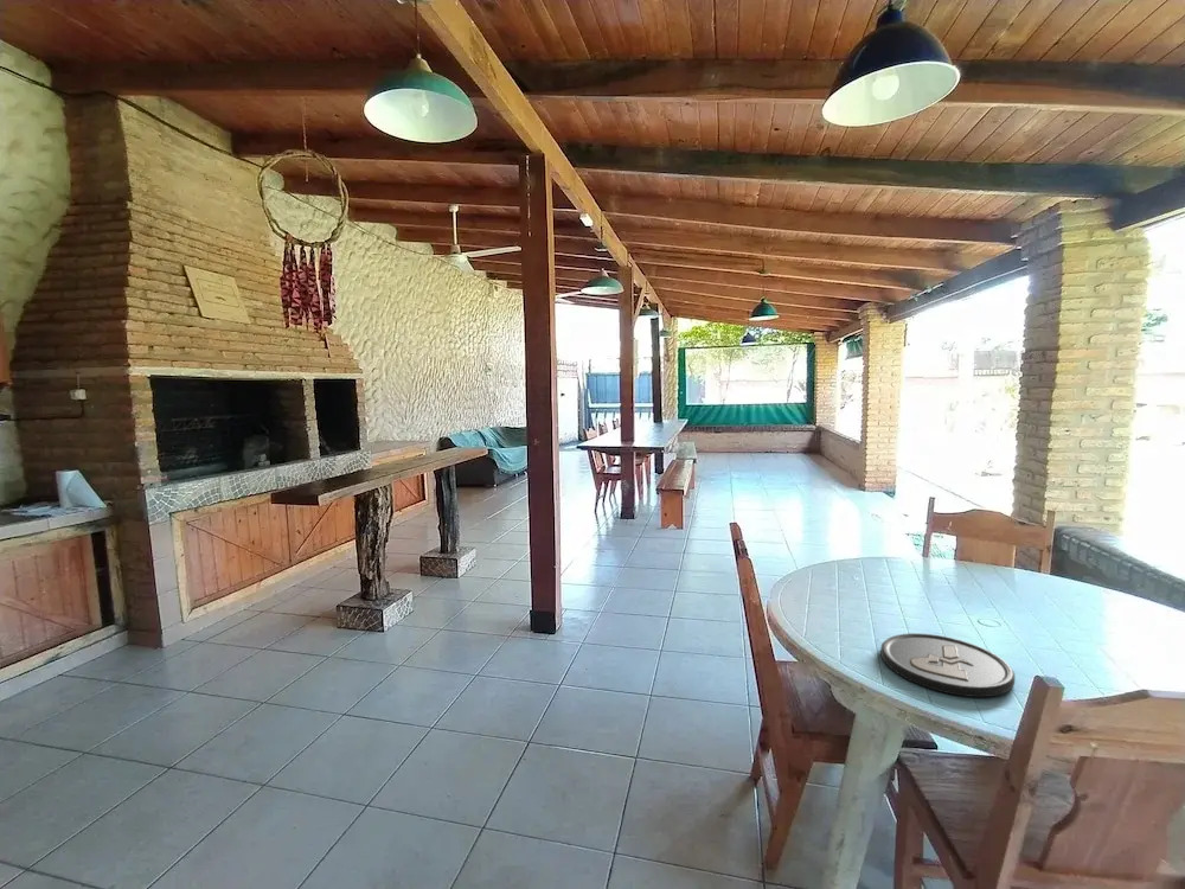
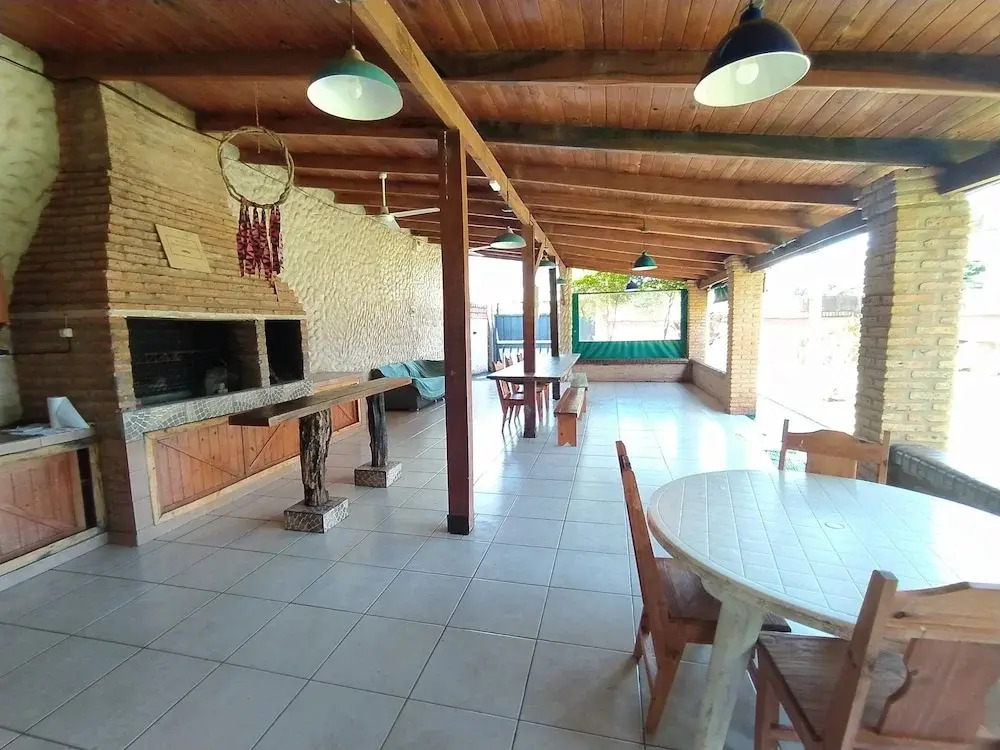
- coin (943, 661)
